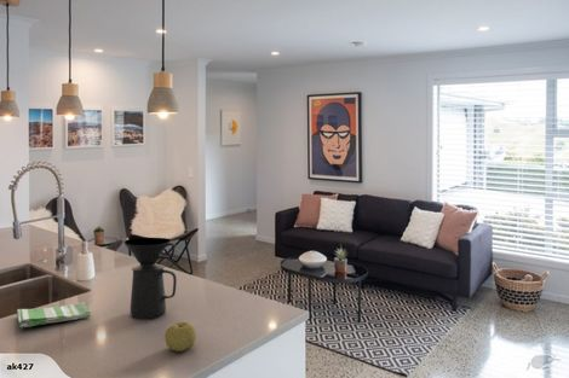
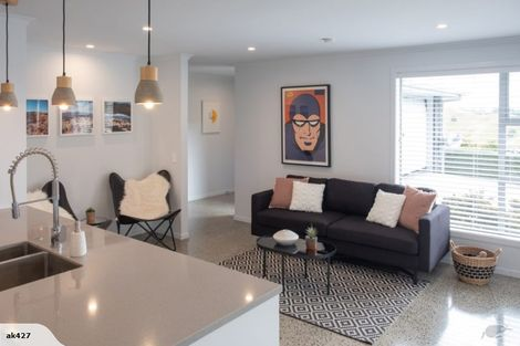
- coffee maker (148, 277)
- fruit (180, 336)
- dish towel (53, 313)
